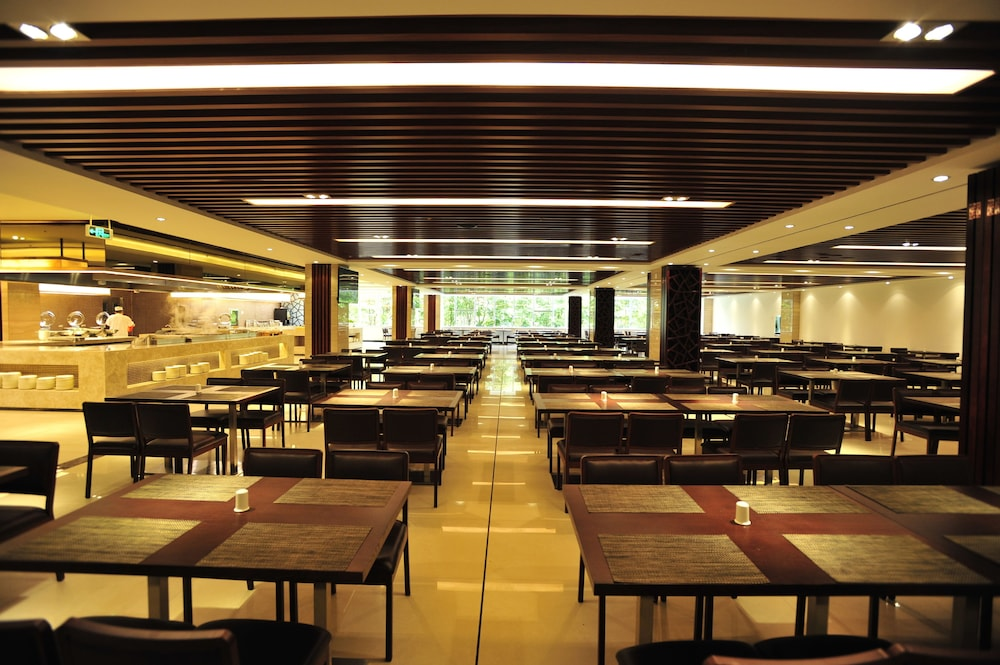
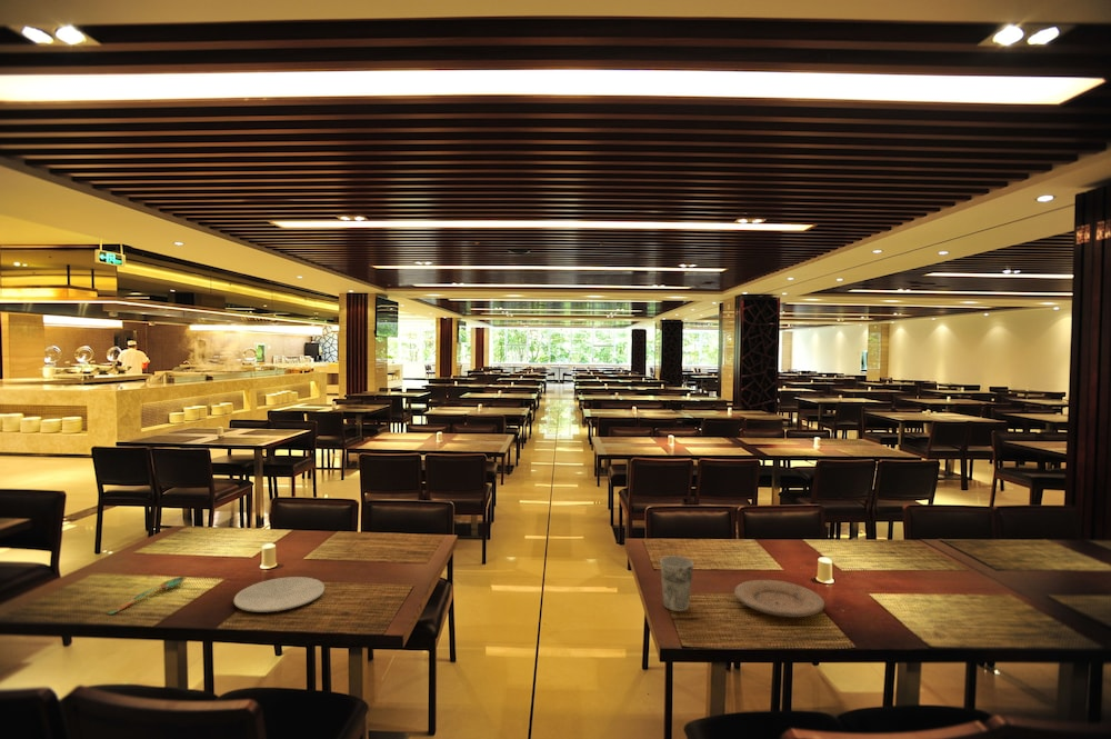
+ cup (675, 583)
+ plate (280, 595)
+ plate (778, 600)
+ spoon (149, 591)
